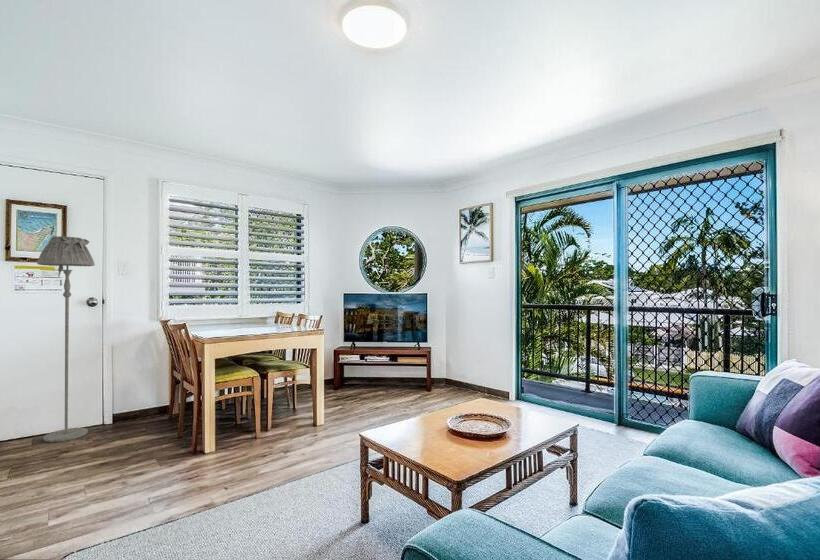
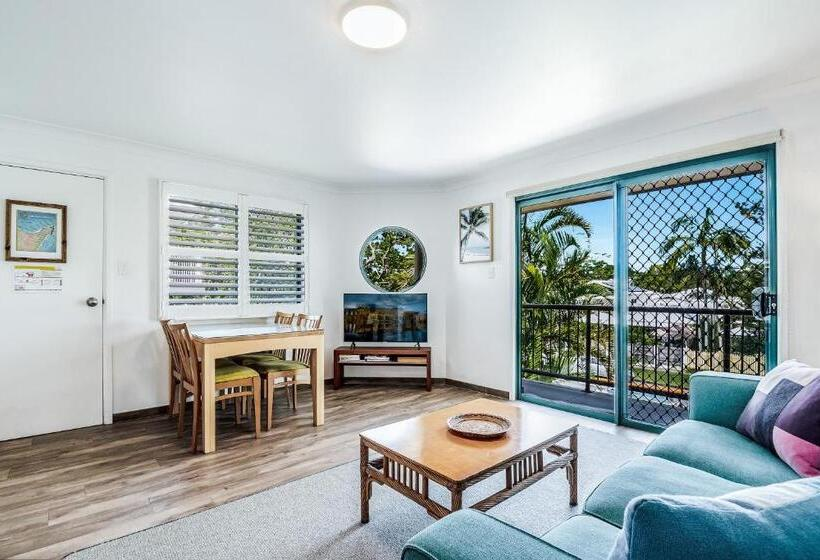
- floor lamp (66, 336)
